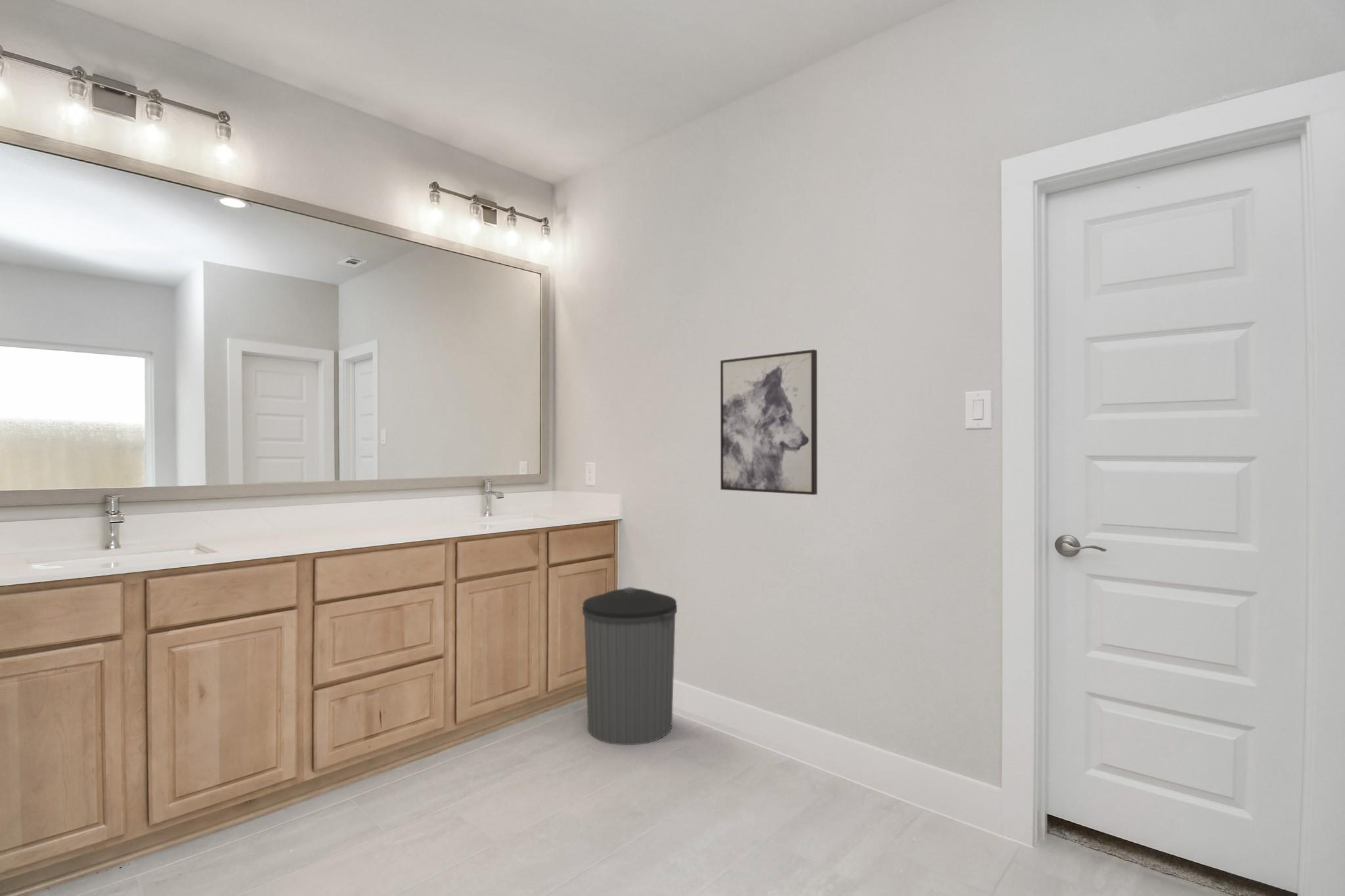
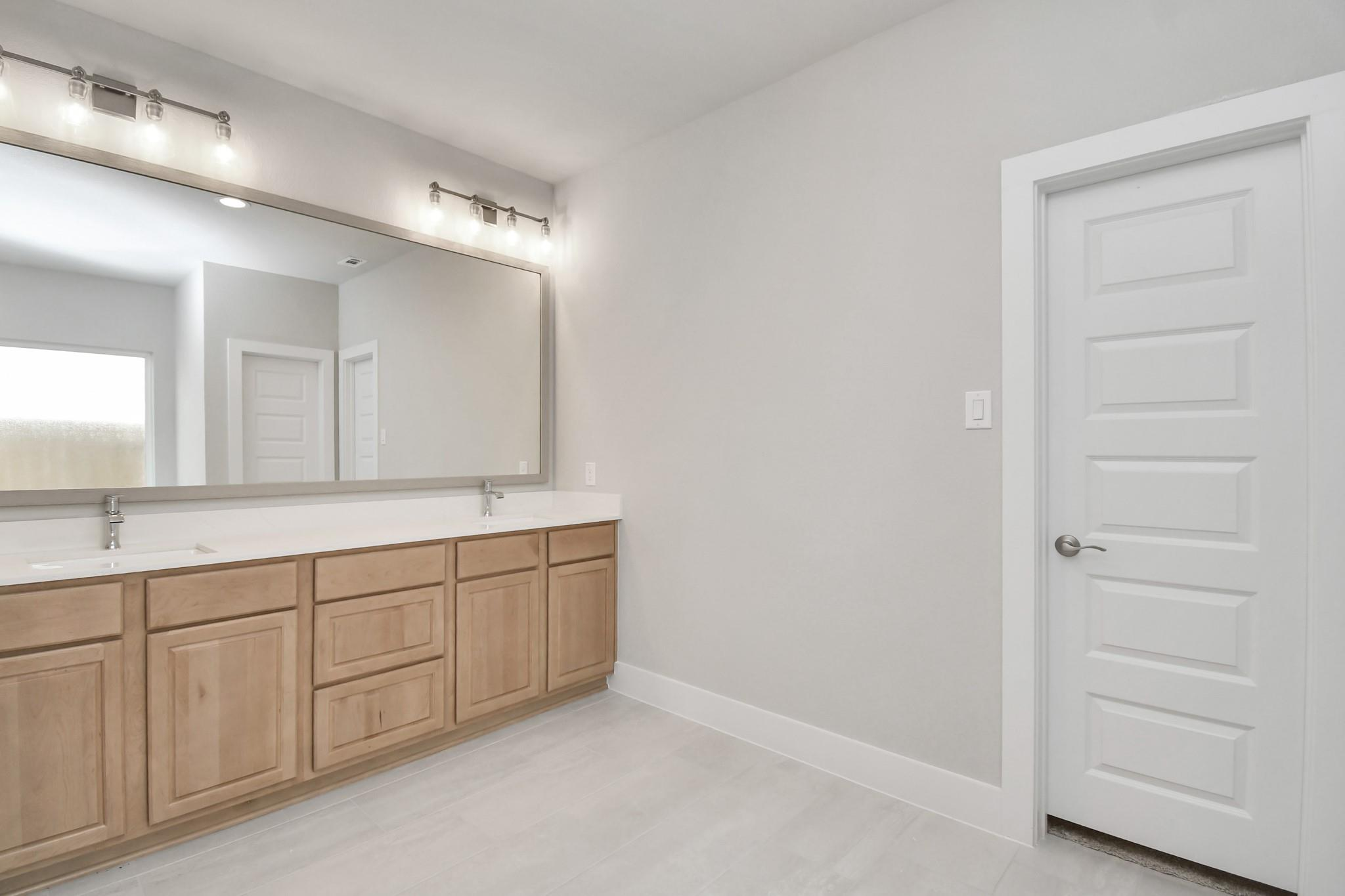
- trash can (630, 657)
- wall art (766, 423)
